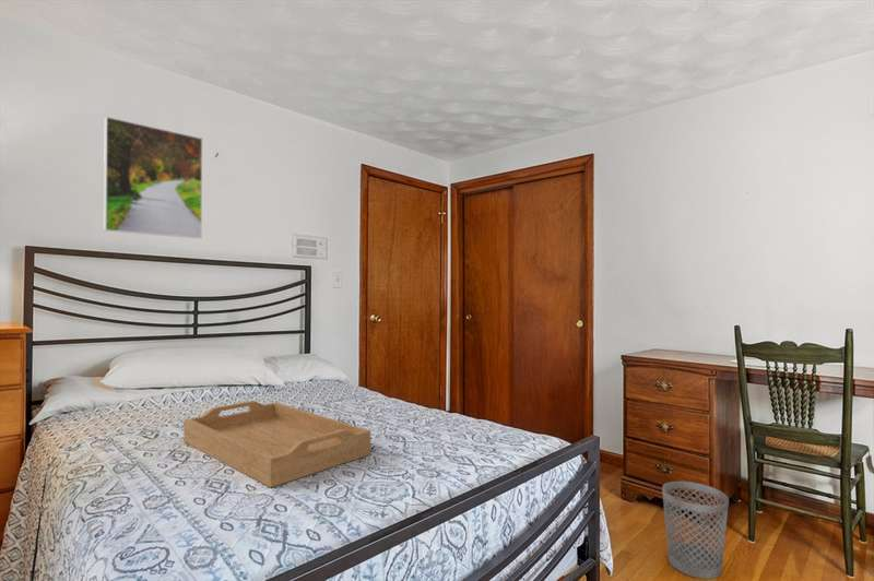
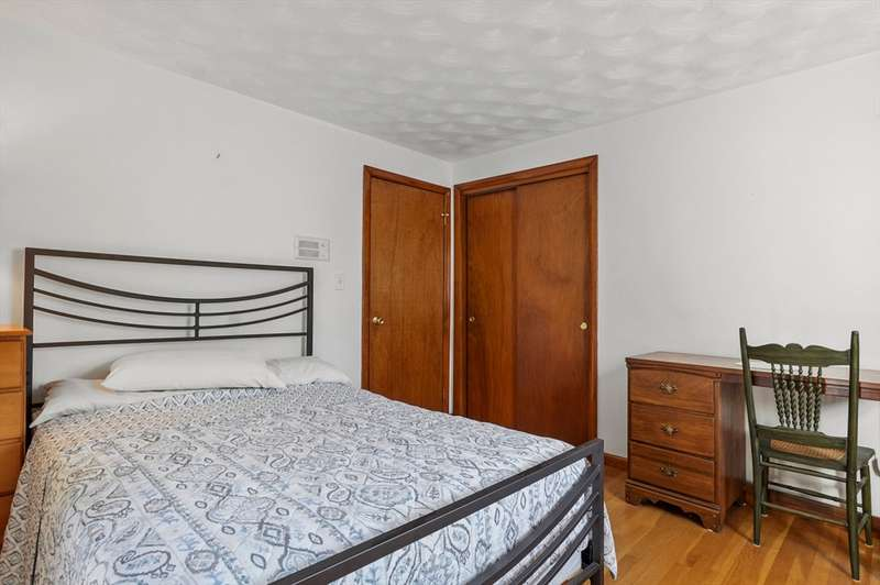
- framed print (155, 181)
- wastebasket (694, 529)
- serving tray (273, 432)
